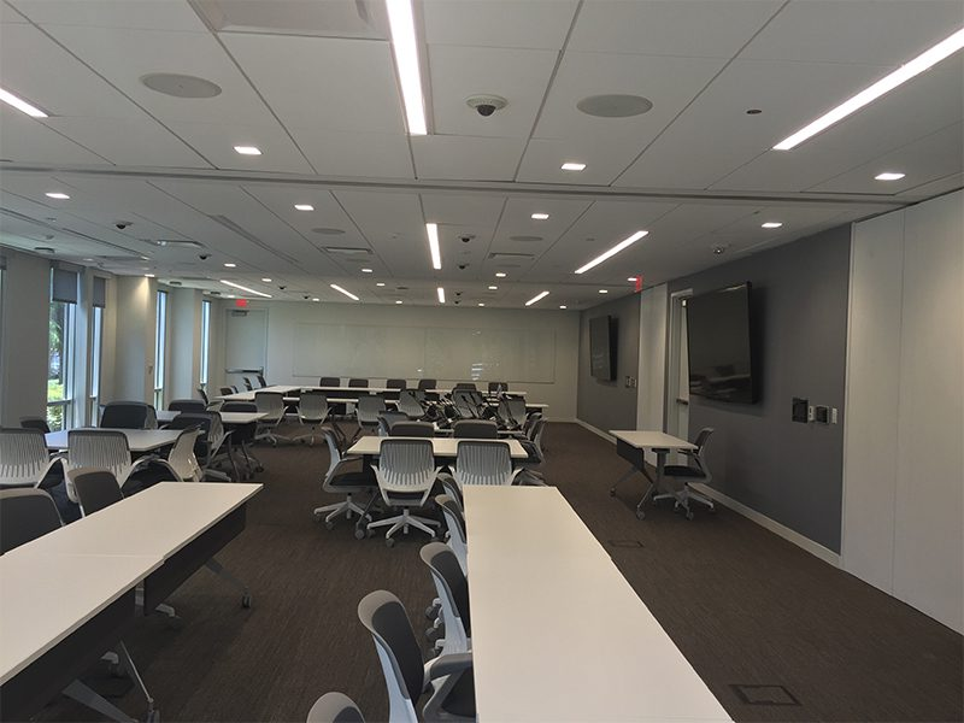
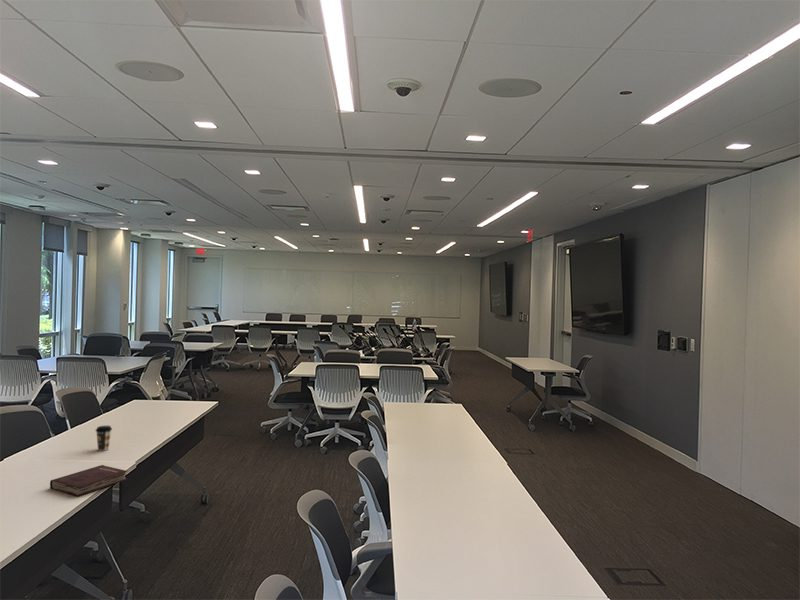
+ coffee cup (103, 438)
+ hardback book (89, 479)
